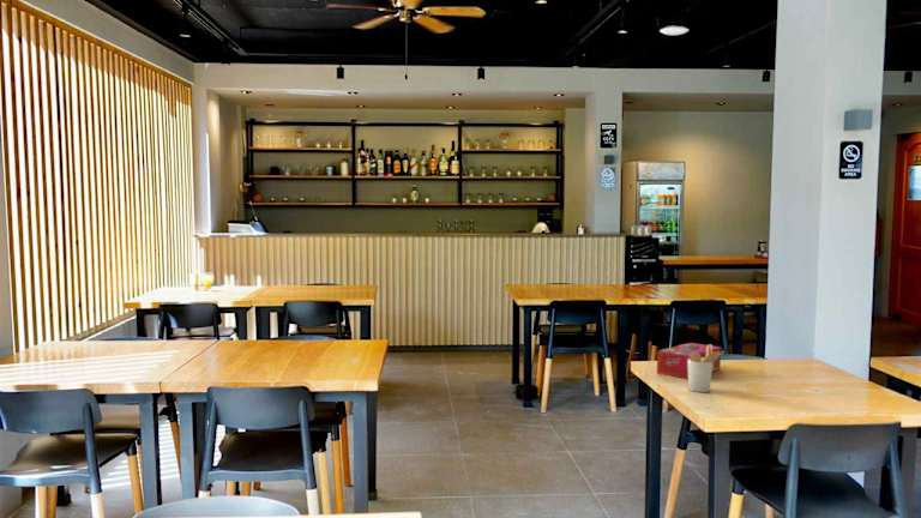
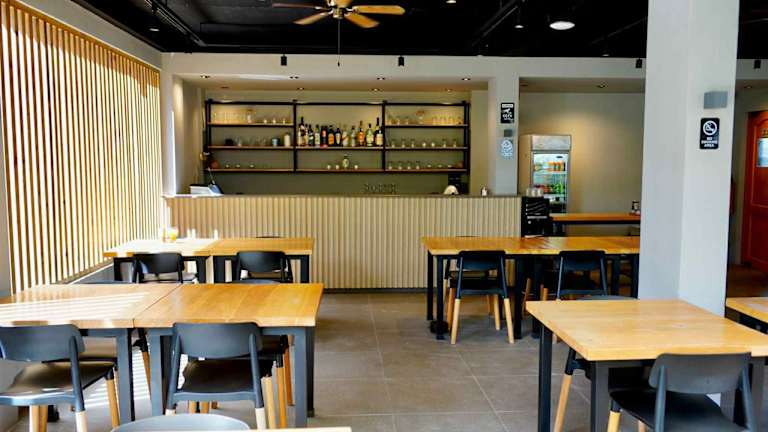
- tissue box (688, 357)
- utensil holder (705, 368)
